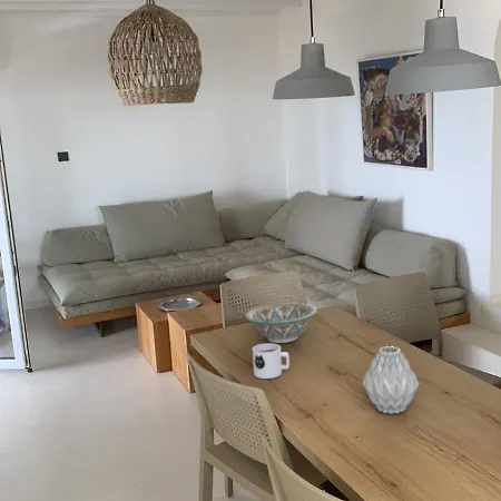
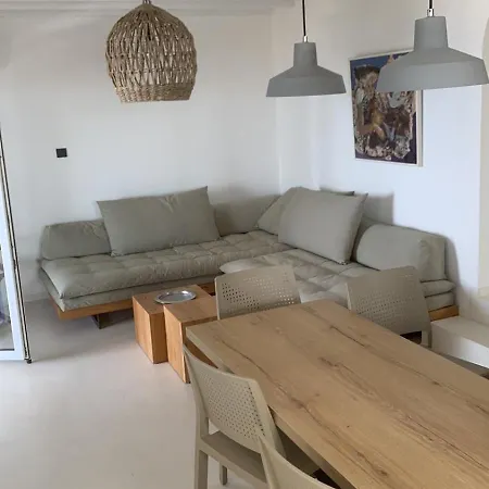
- mug (269, 360)
- vase (390, 379)
- decorative bowl (281, 324)
